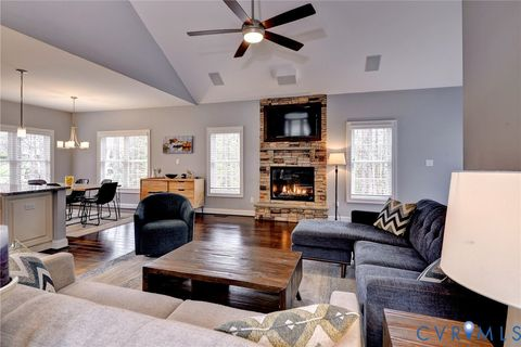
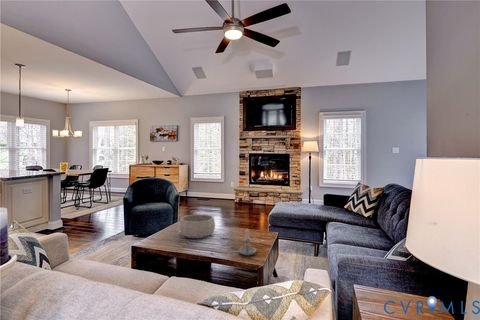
+ candle (247, 240)
+ decorative bowl (197, 226)
